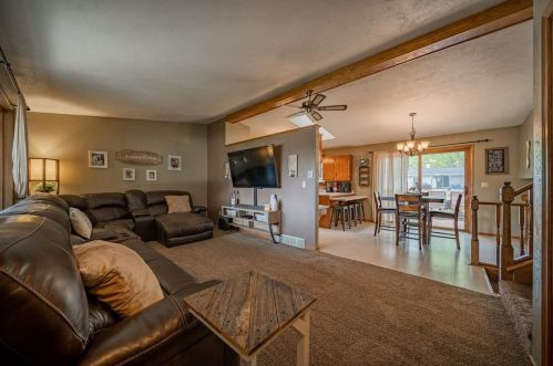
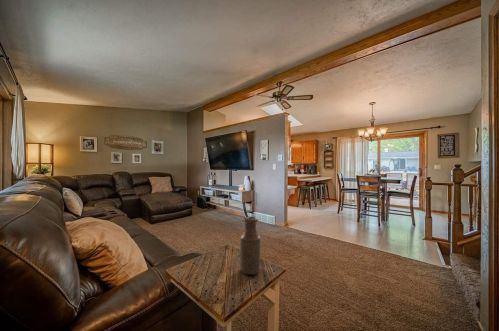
+ bottle (250, 244)
